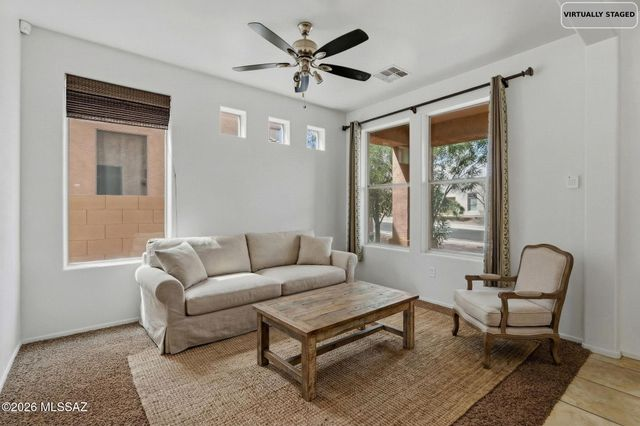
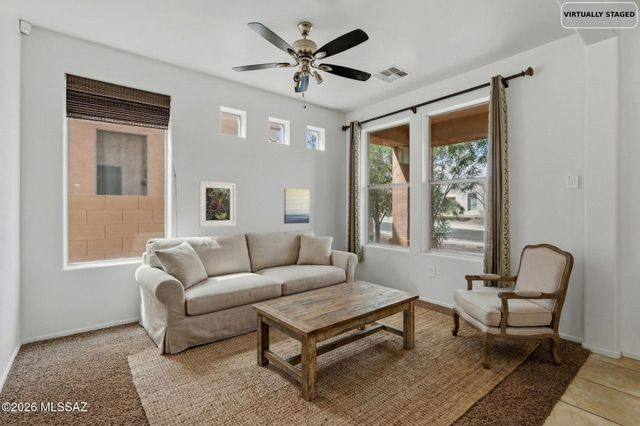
+ wall art (297, 206)
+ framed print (218, 204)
